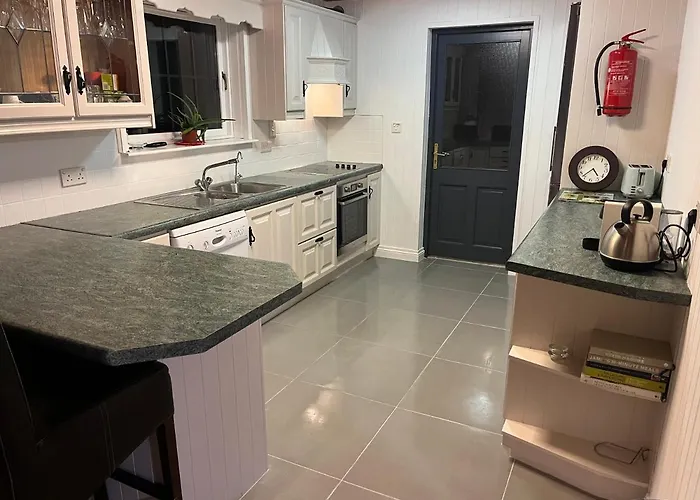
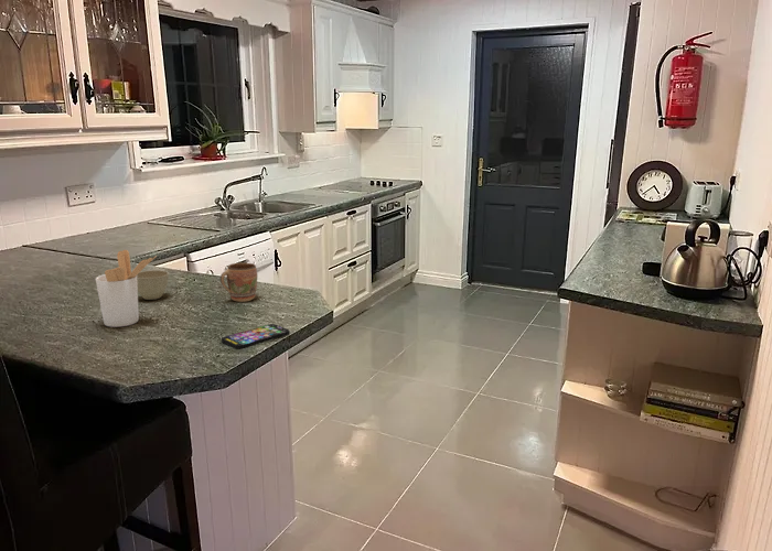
+ mug (239, 282)
+ smartphone (256, 336)
+ flower pot (151, 285)
+ utensil holder (128, 288)
